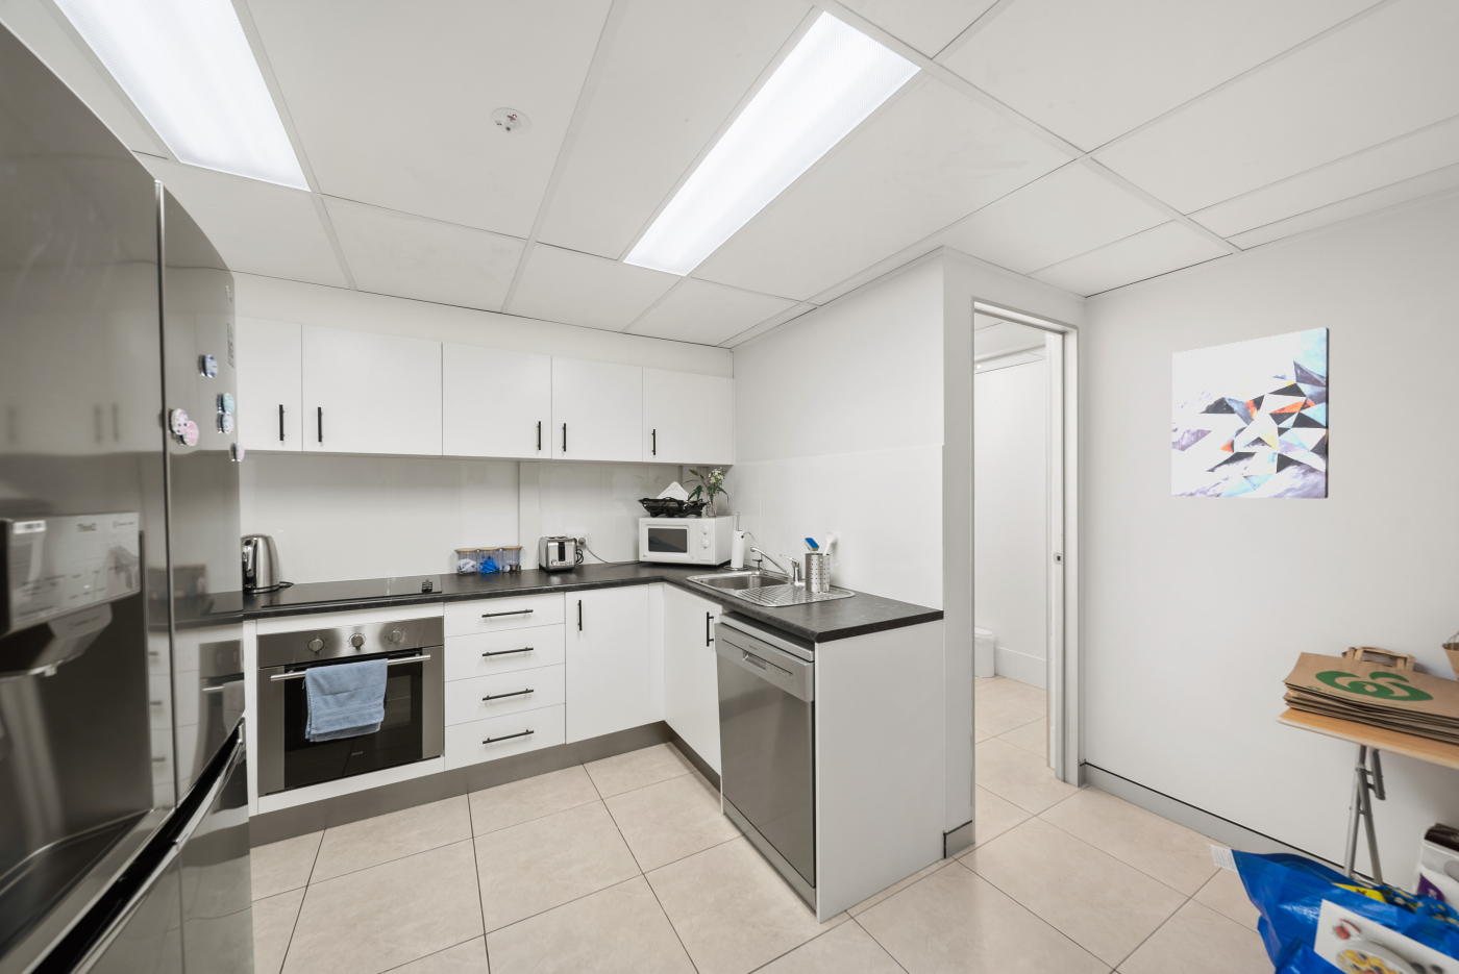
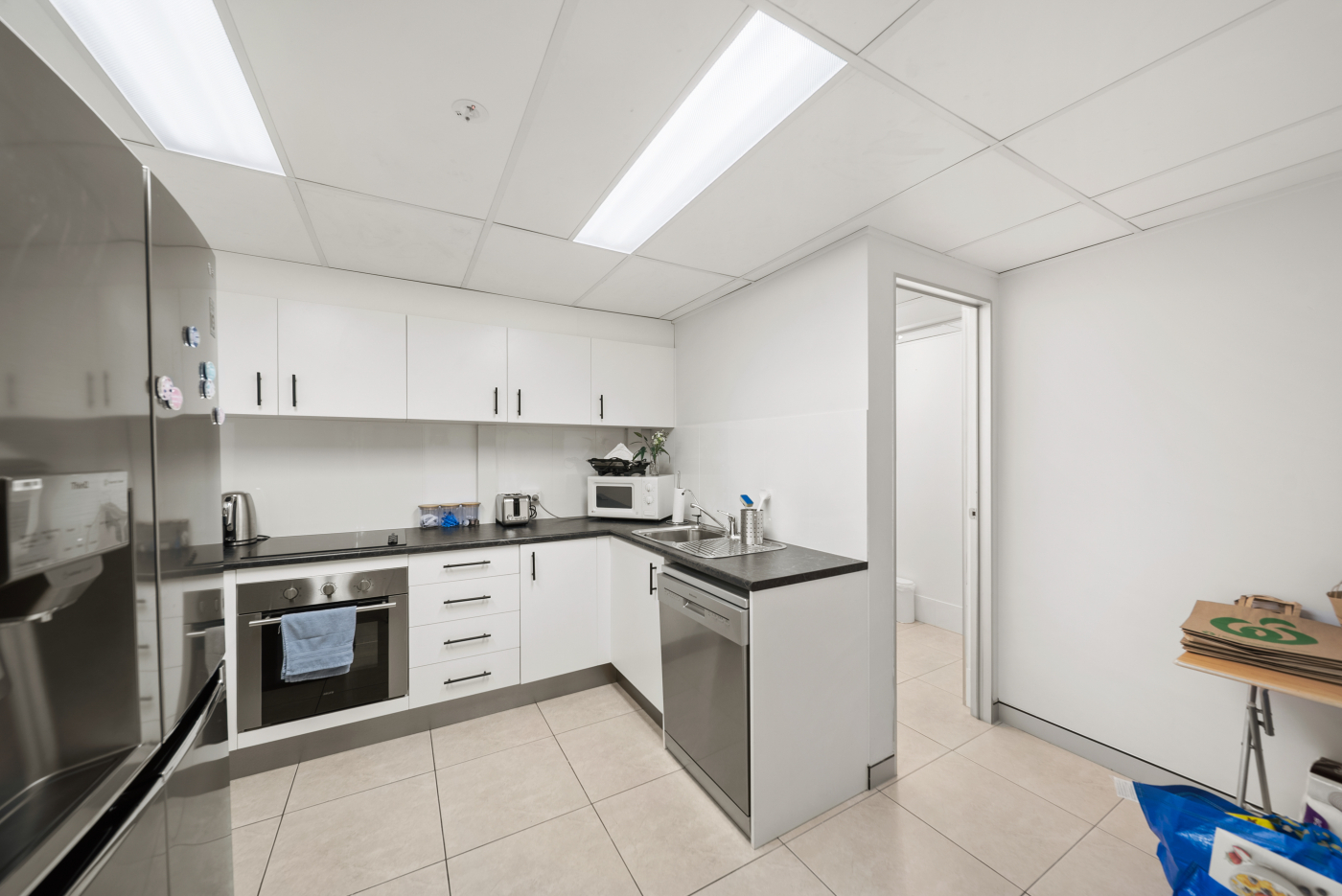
- wall art (1244, 419)
